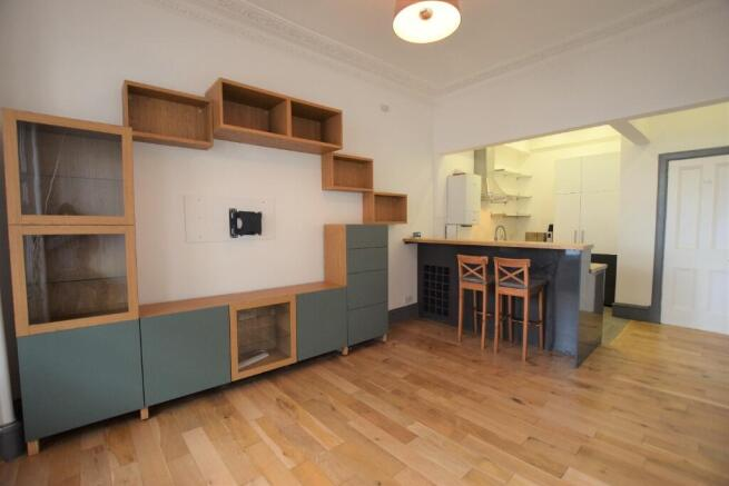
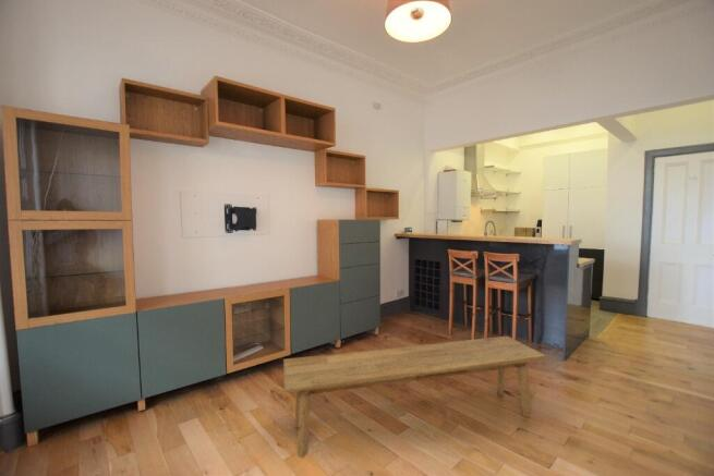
+ bench (413, 380)
